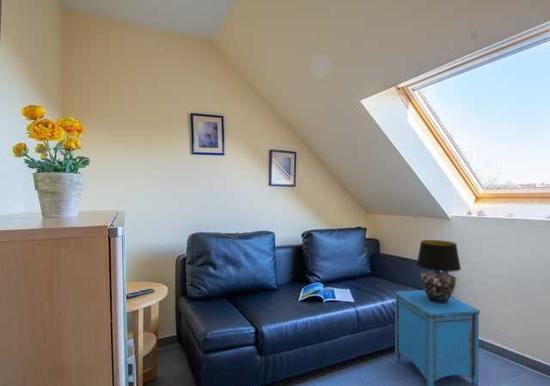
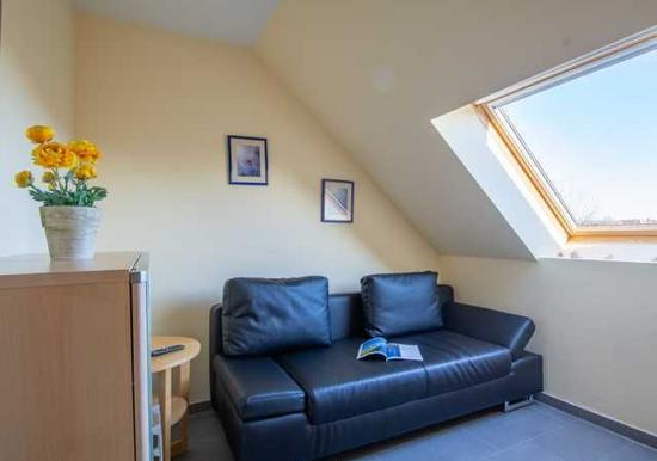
- nightstand (433, 336)
- table lamp (438, 271)
